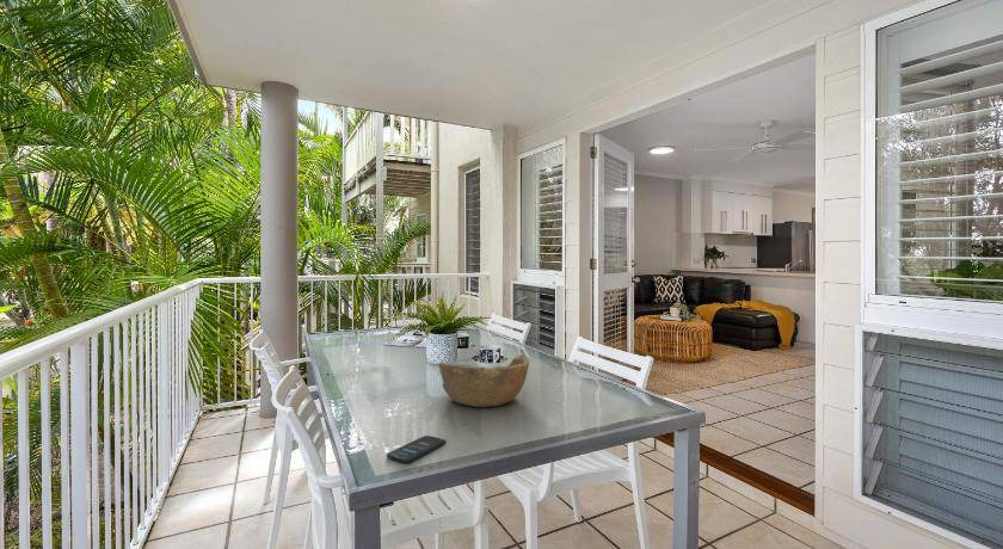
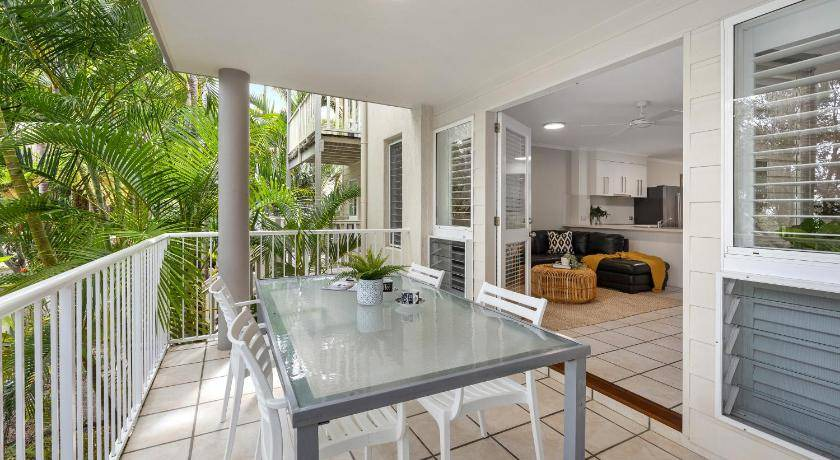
- smartphone (417, 448)
- bowl (485, 378)
